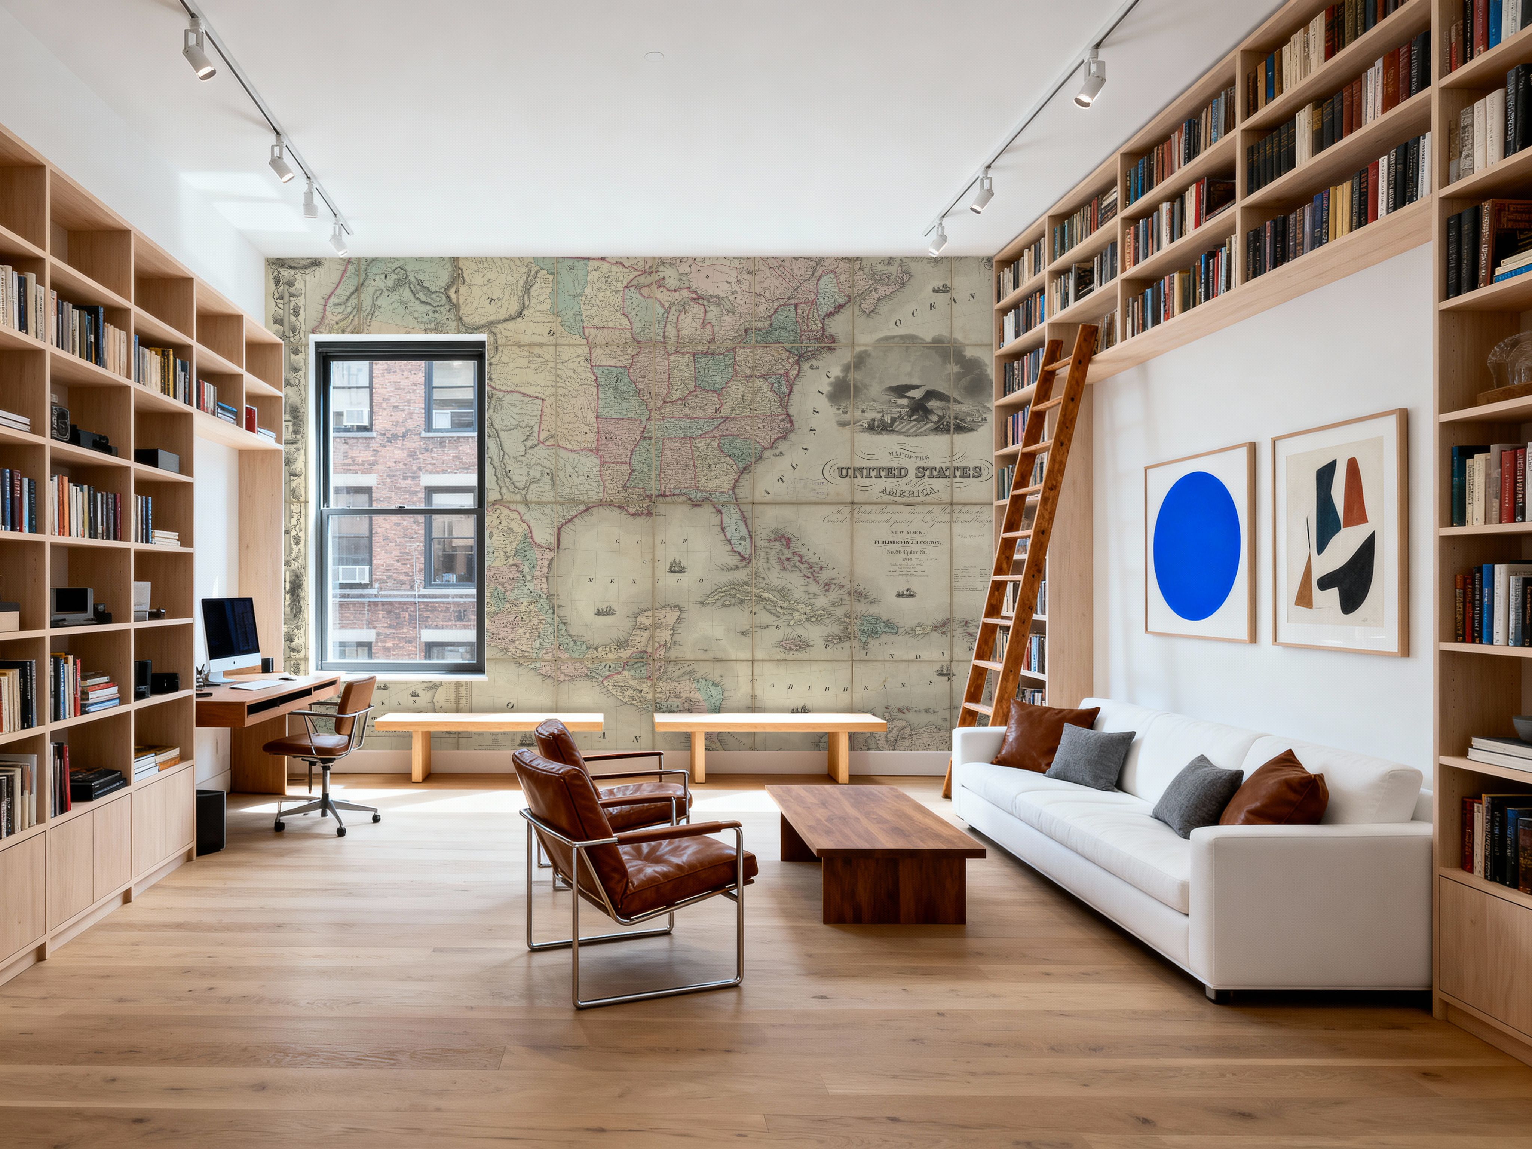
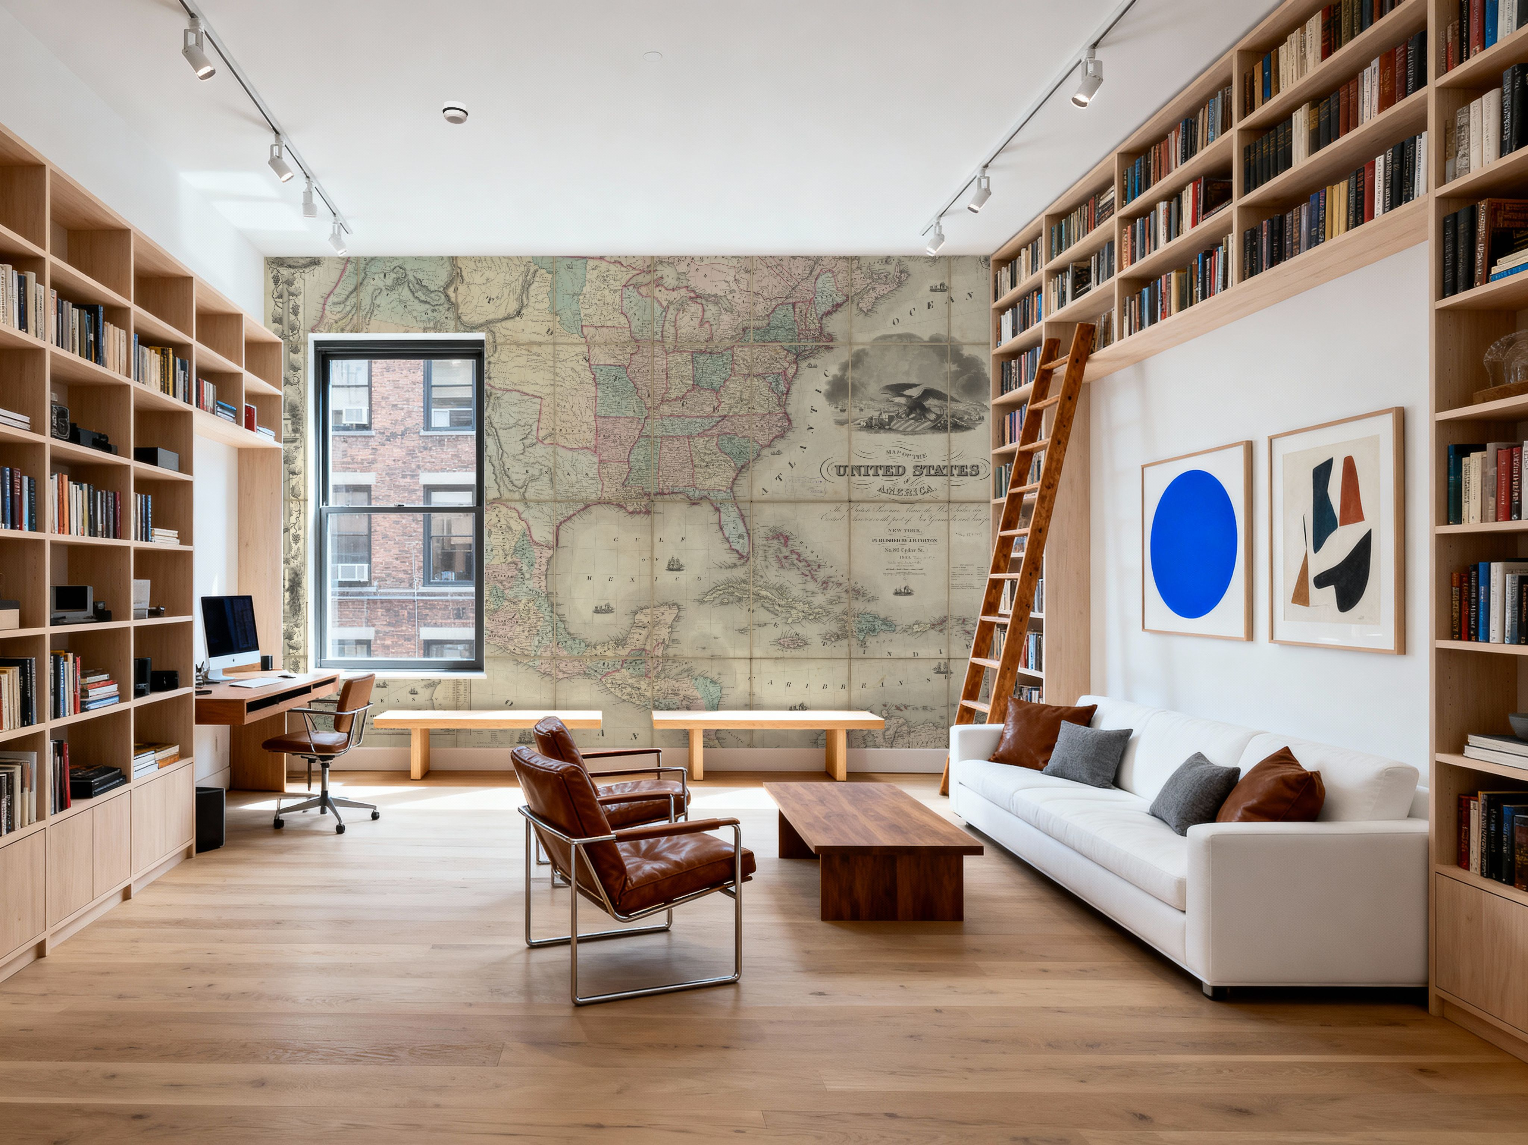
+ smoke detector (455, 113)
